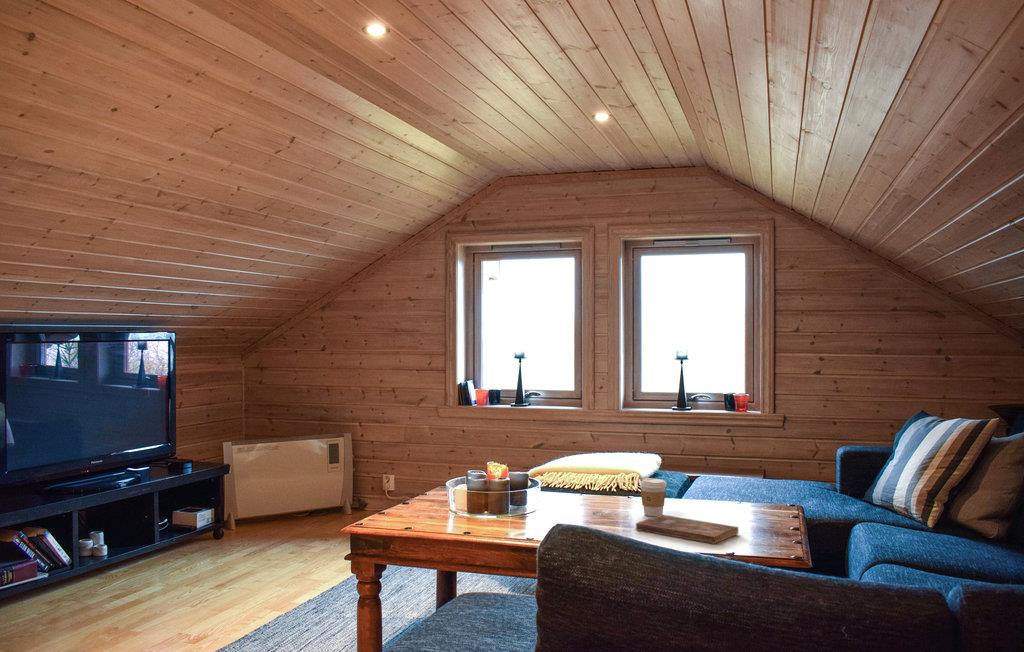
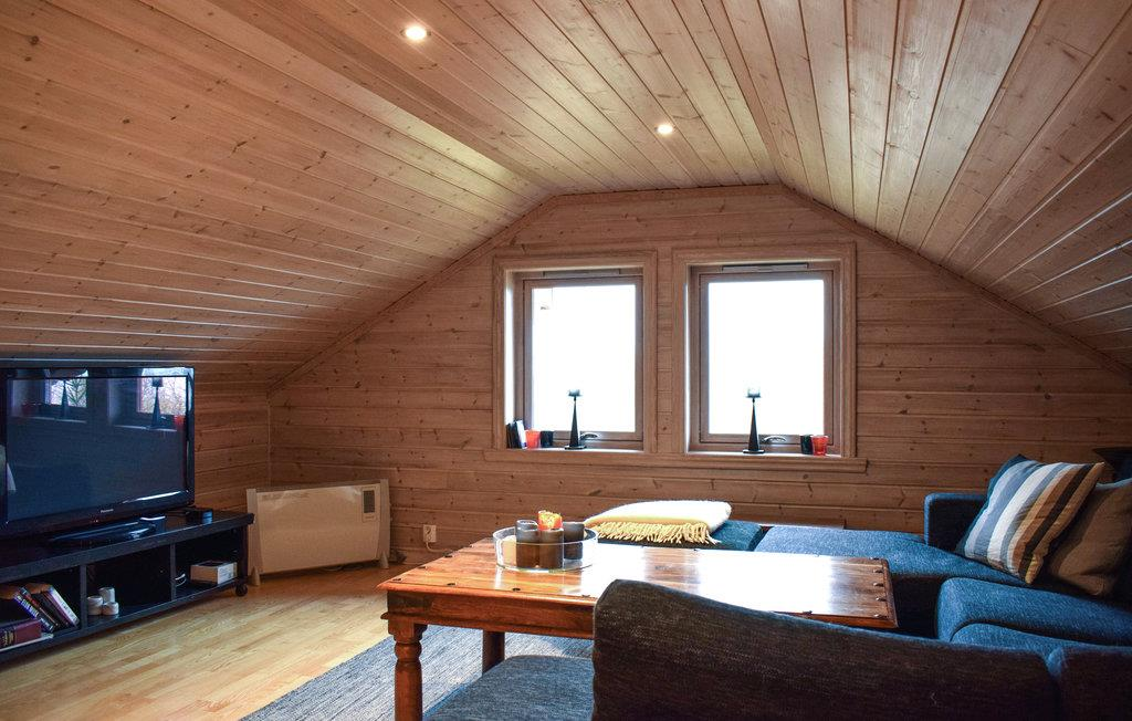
- coffee cup (653, 496)
- bible (688, 528)
